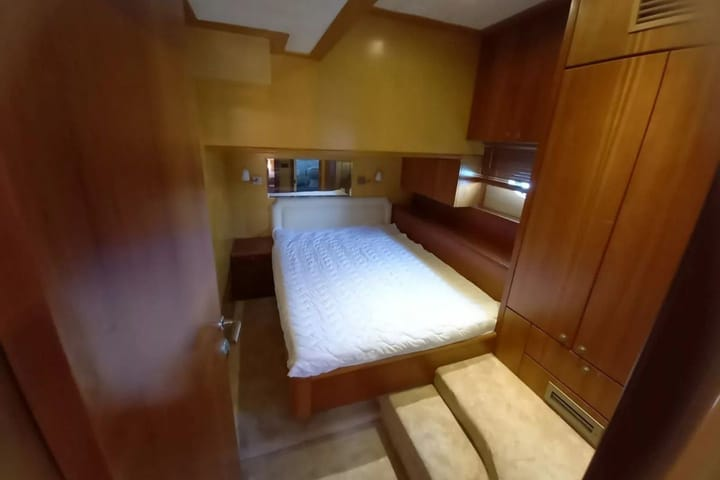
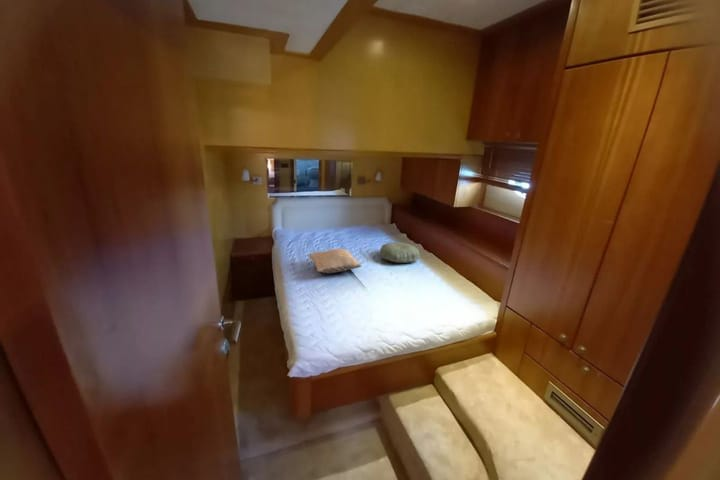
+ pillow (399, 251)
+ pillow (333, 260)
